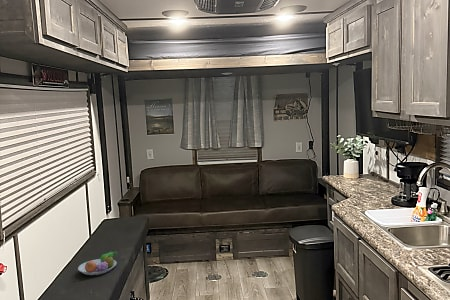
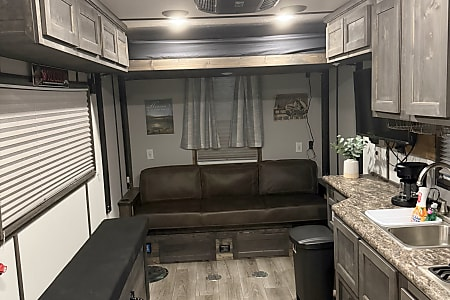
- fruit bowl (98, 261)
